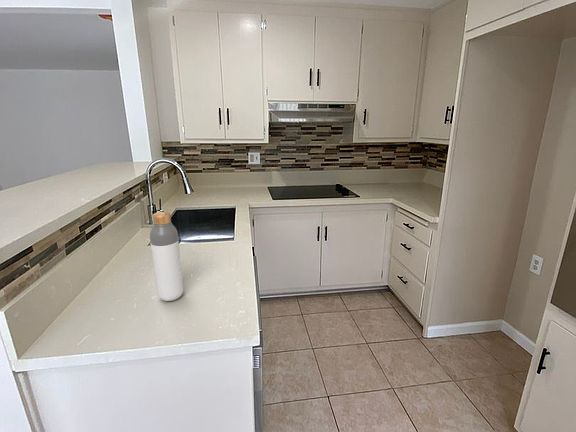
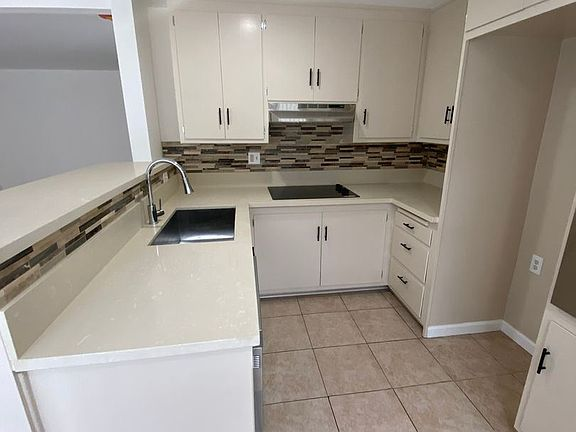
- bottle (166, 256)
